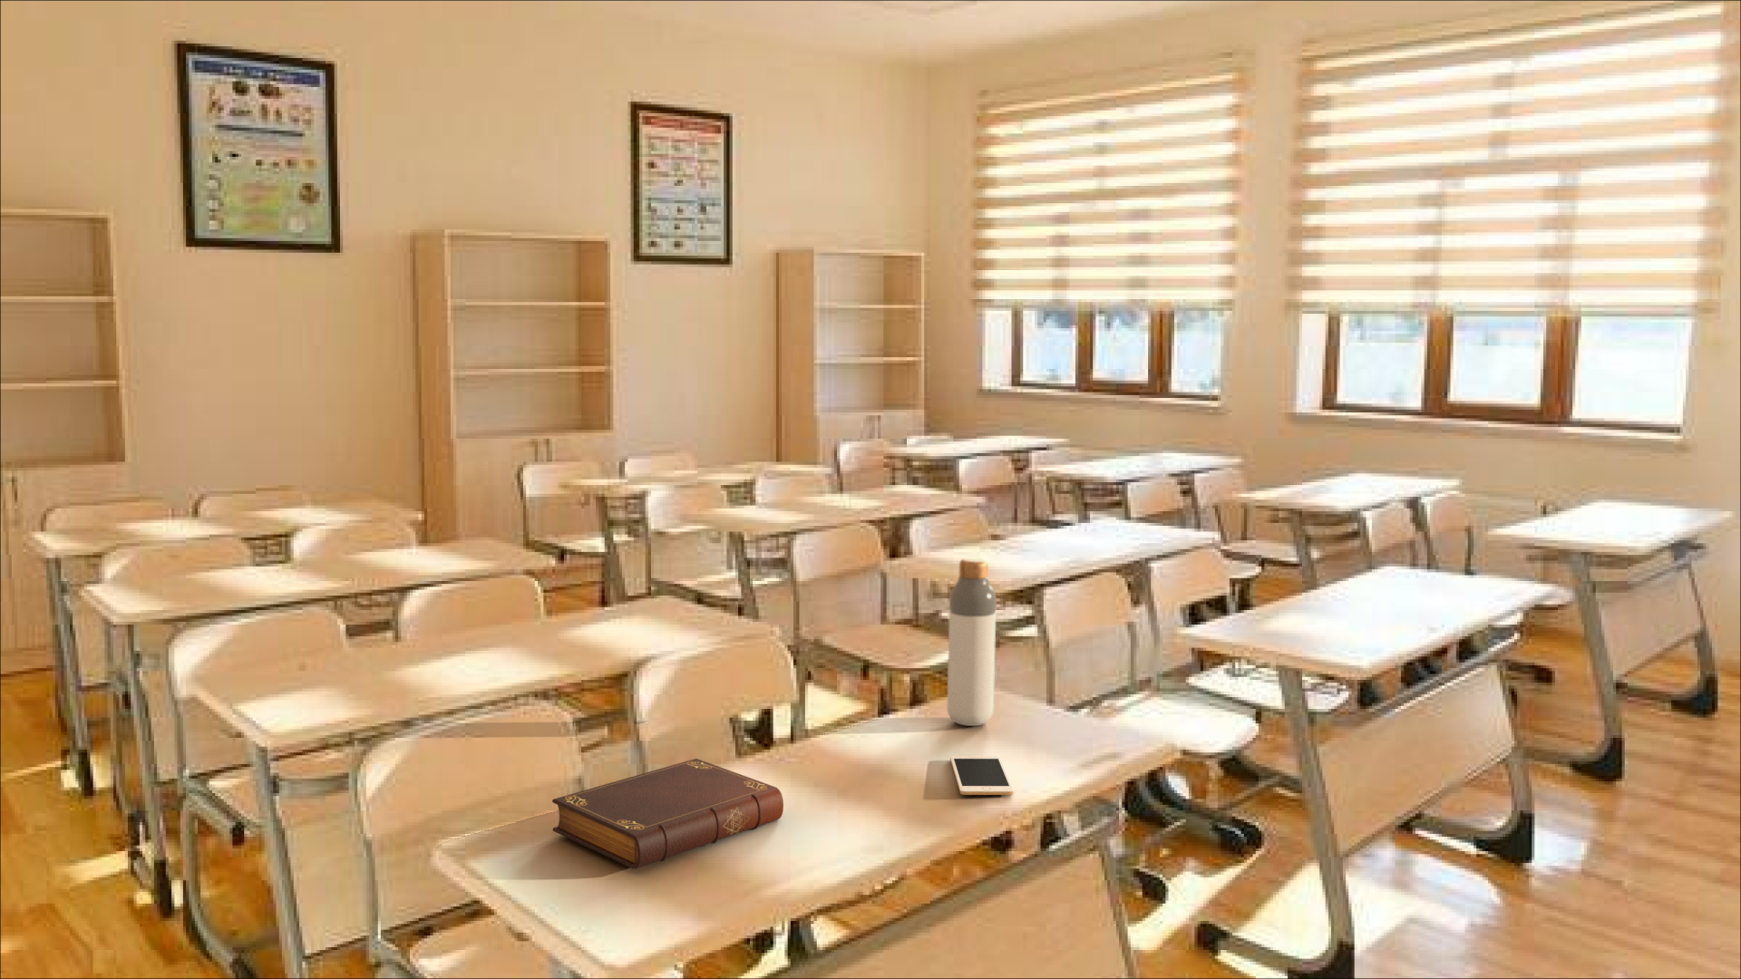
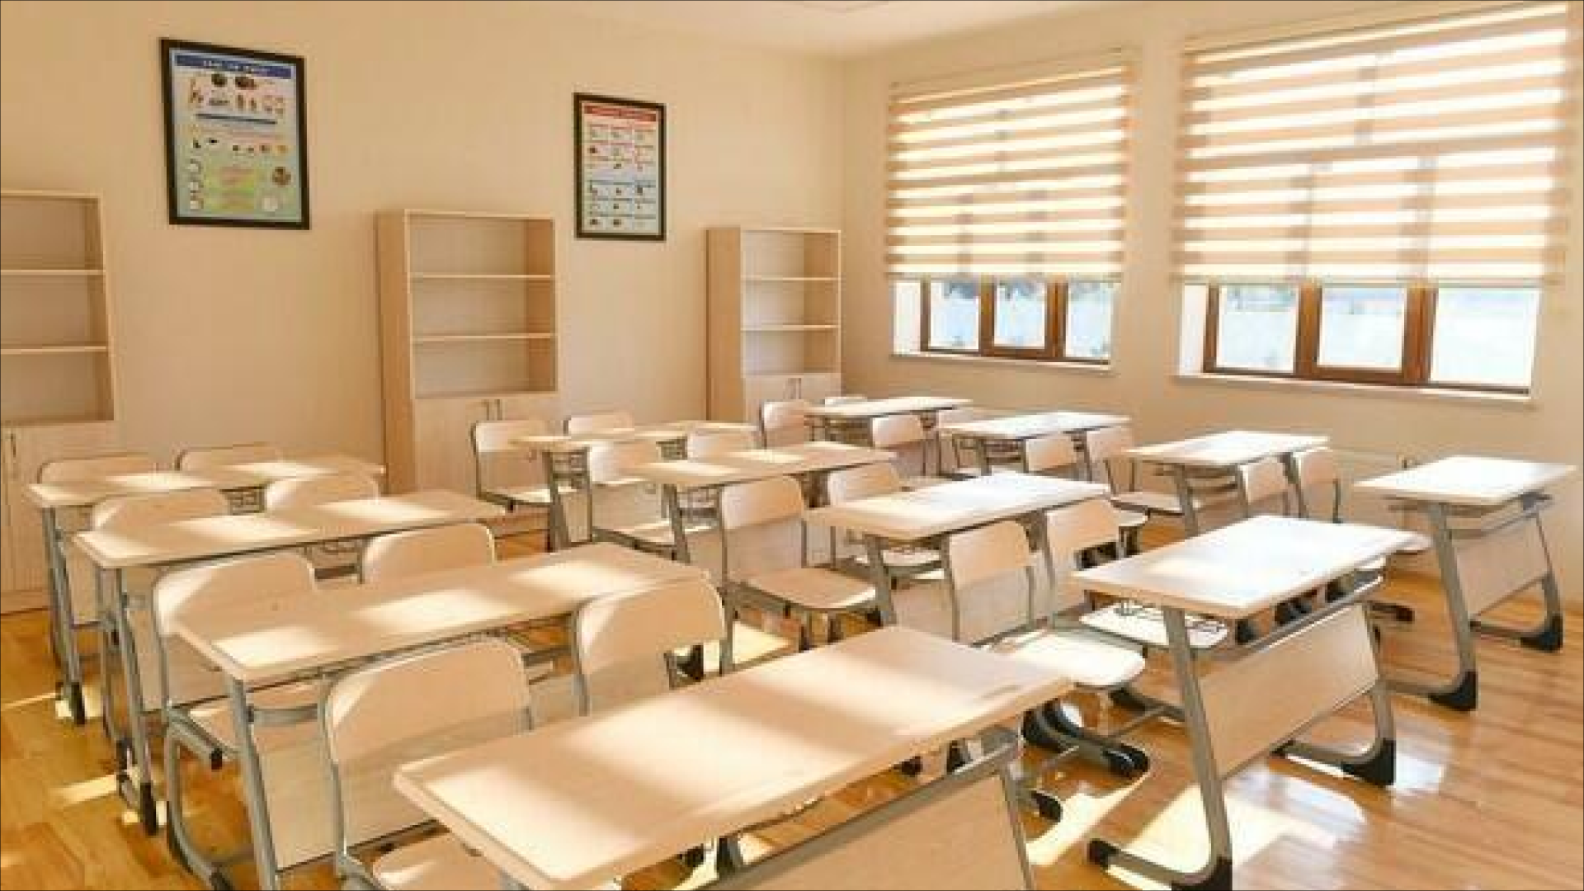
- cell phone (981, 775)
- bottle (971, 641)
- book (670, 810)
